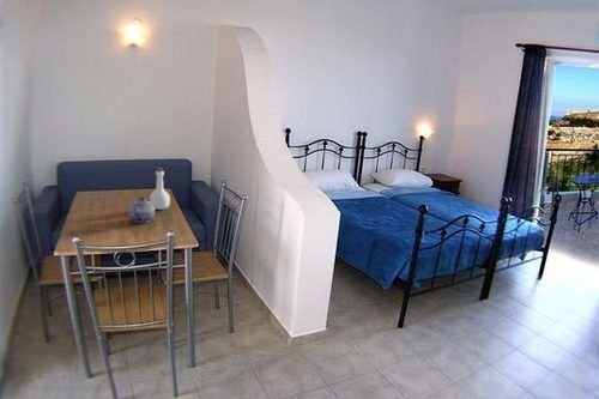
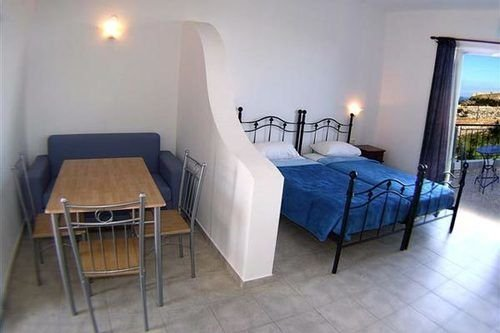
- bottle (159, 188)
- teapot (141, 208)
